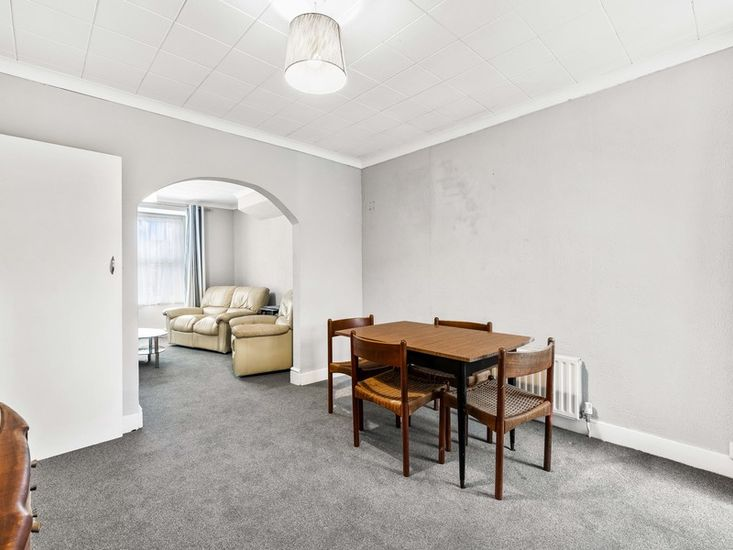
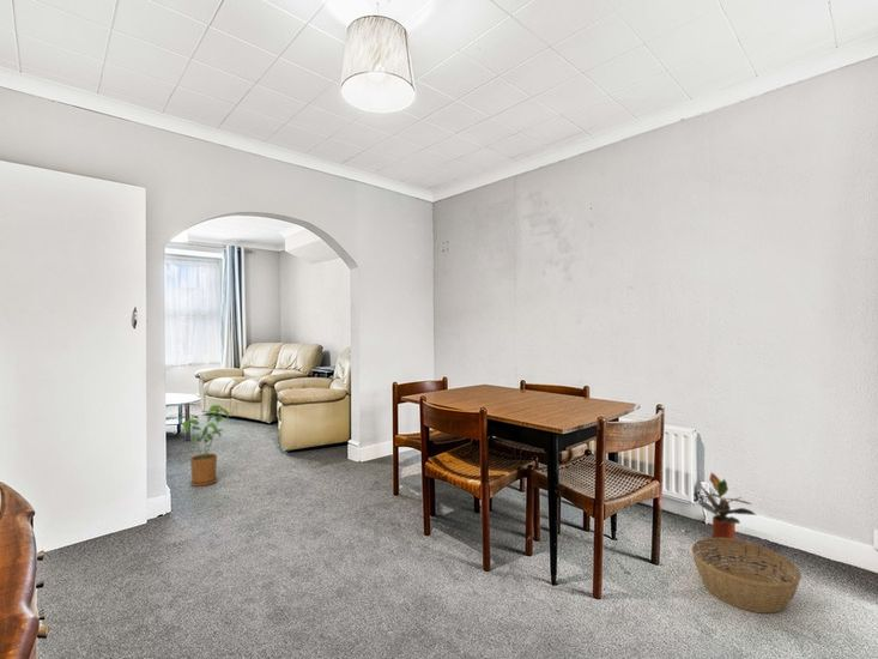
+ basket (743, 574)
+ house plant (205, 445)
+ potted plant (723, 510)
